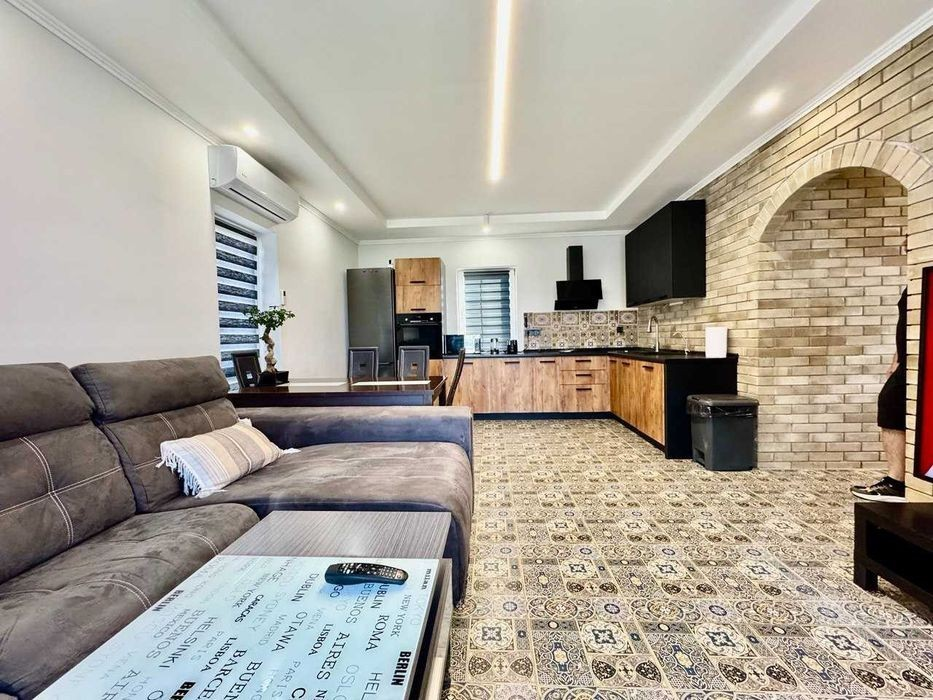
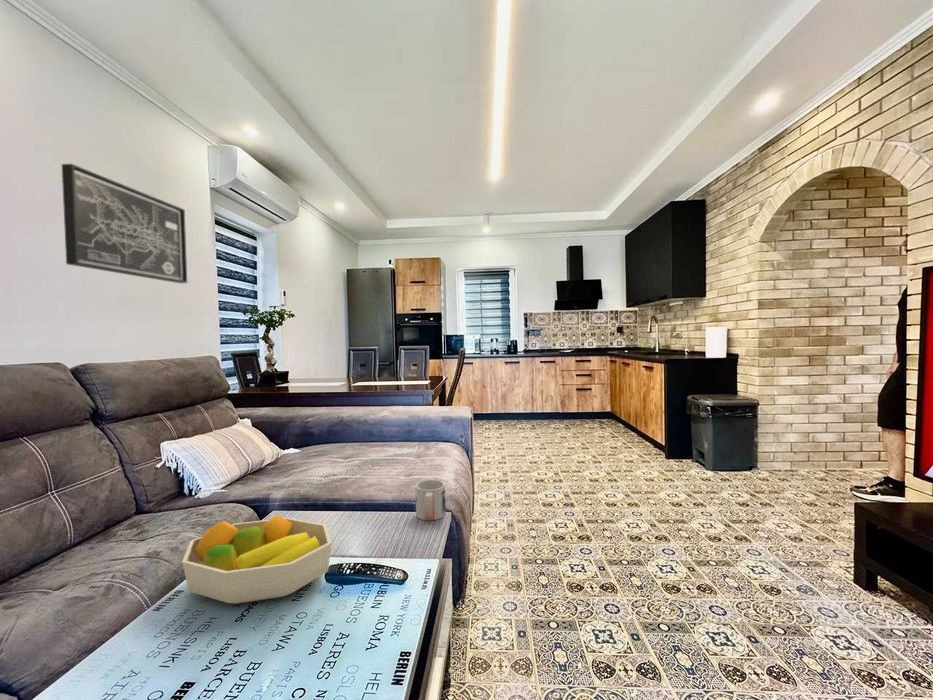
+ fruit bowl (260, 552)
+ mug (430, 501)
+ wall art (134, 232)
